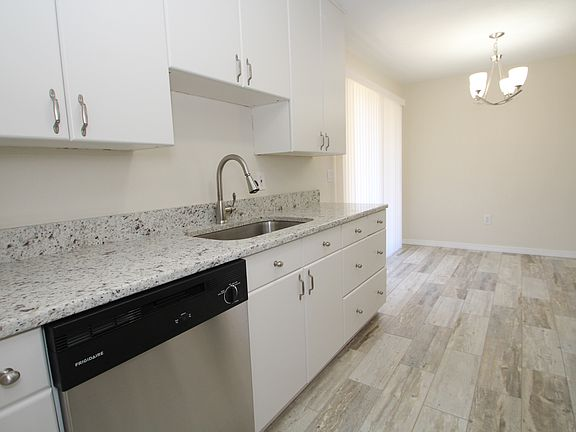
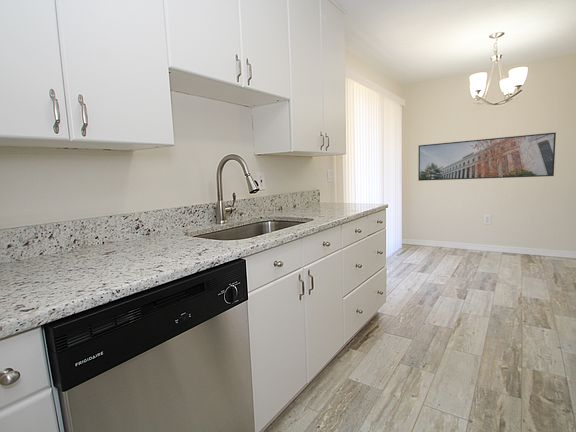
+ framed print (479, 159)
